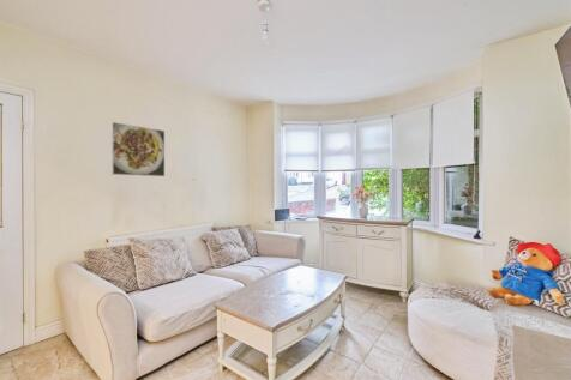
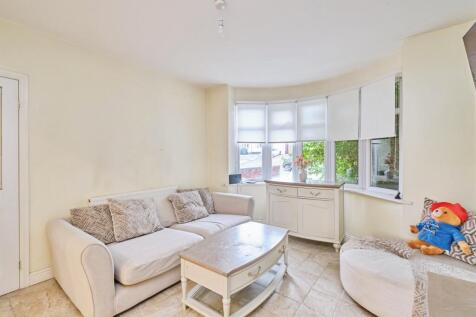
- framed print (139, 151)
